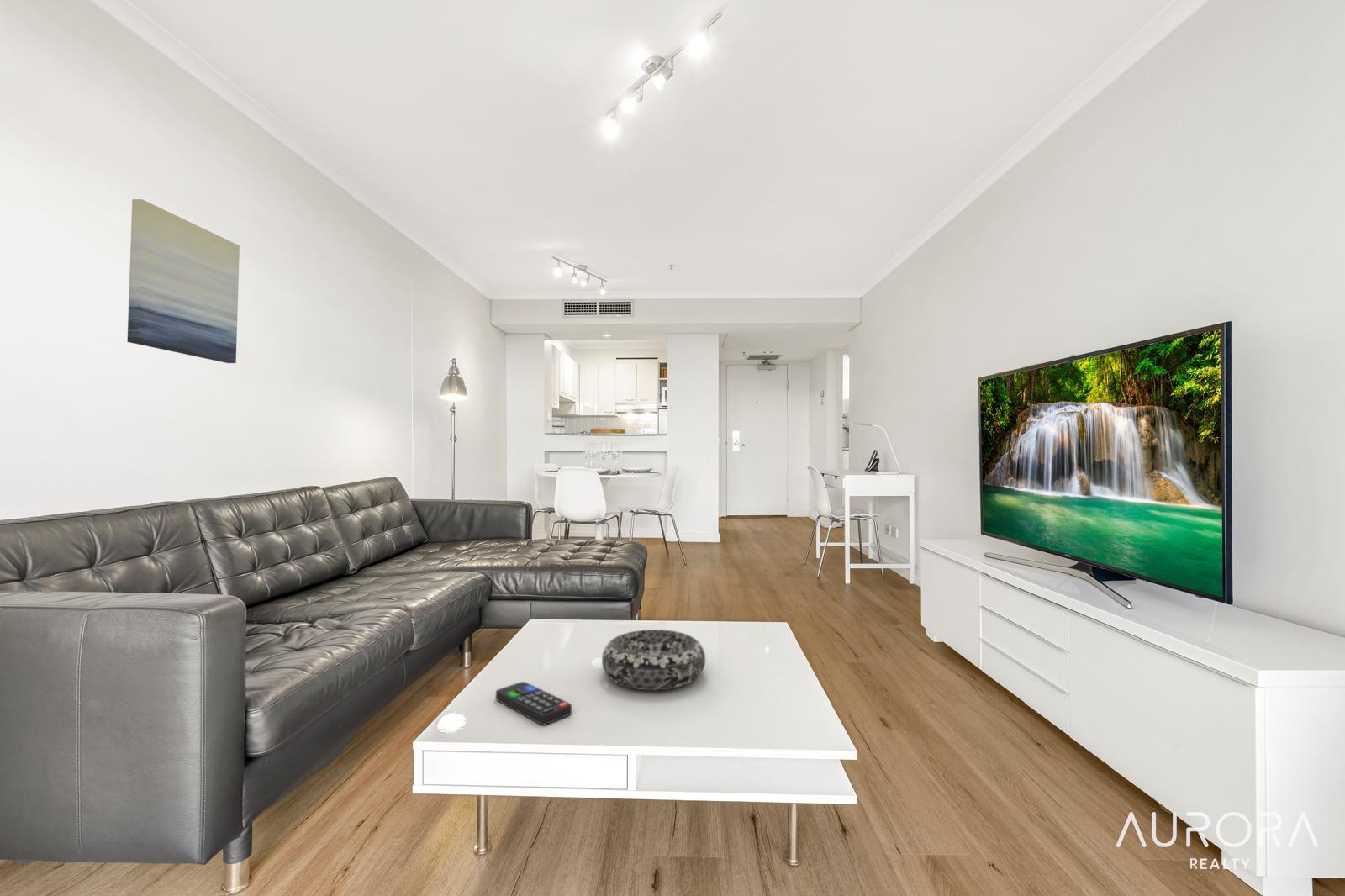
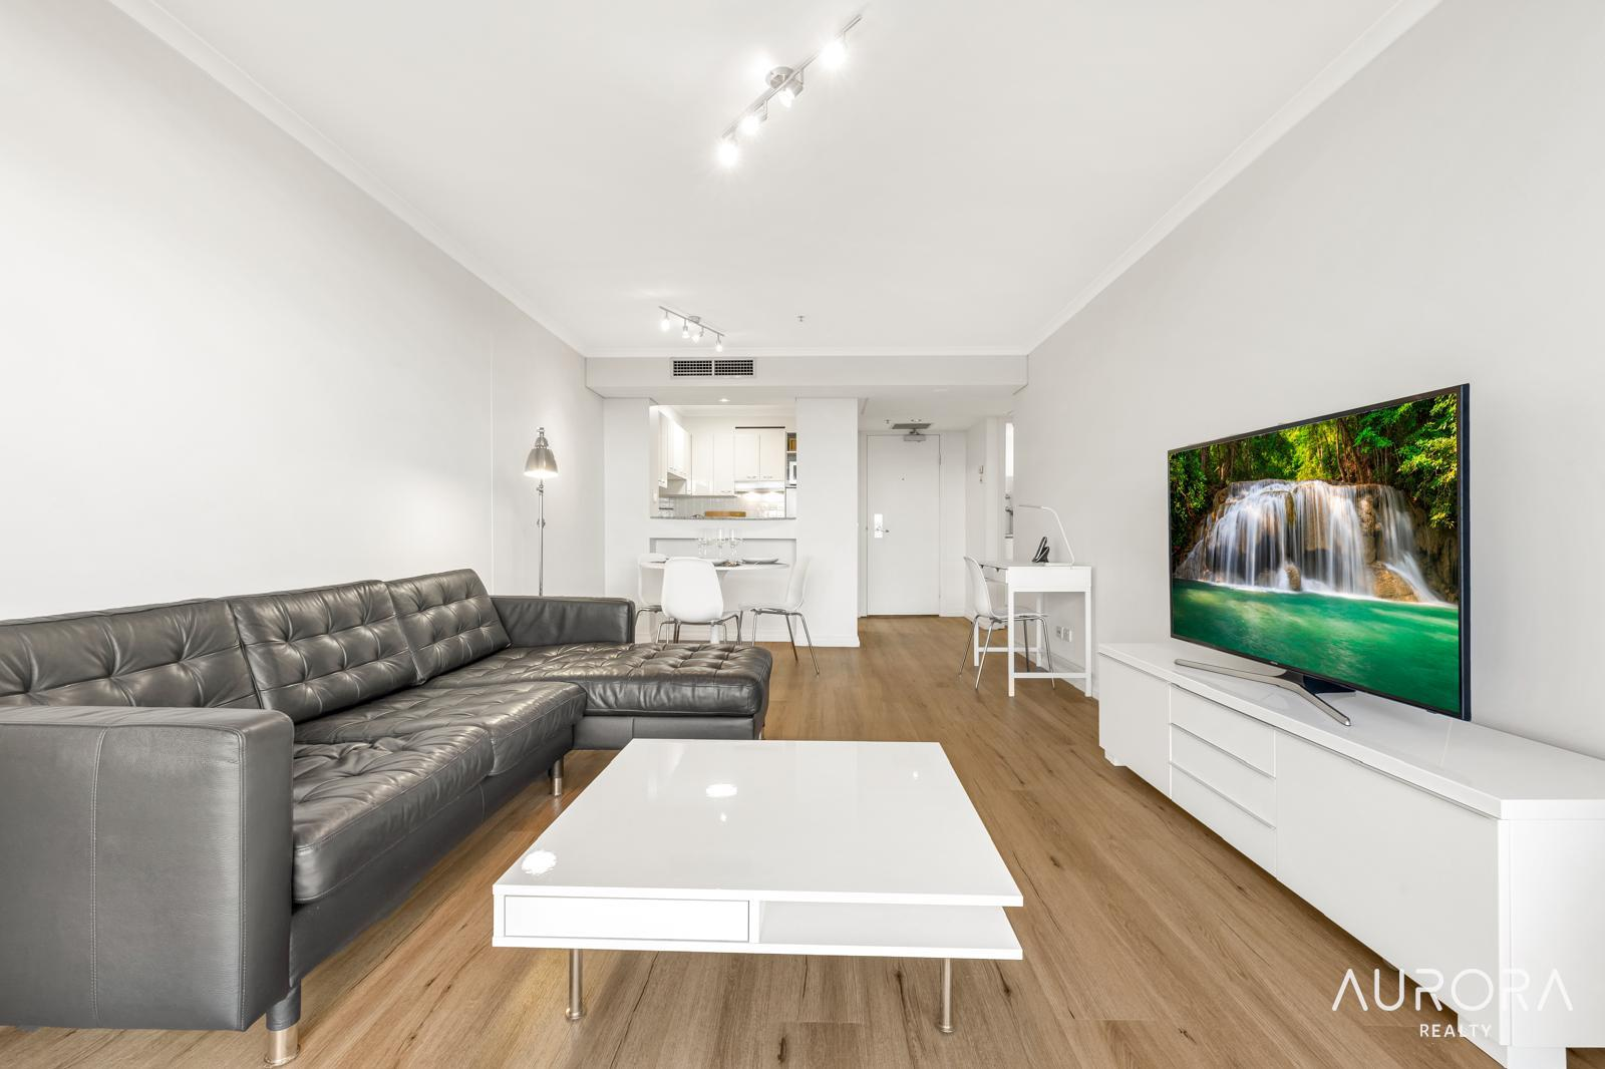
- wall art (188, 288)
- remote control (532, 701)
- decorative bowl (653, 658)
